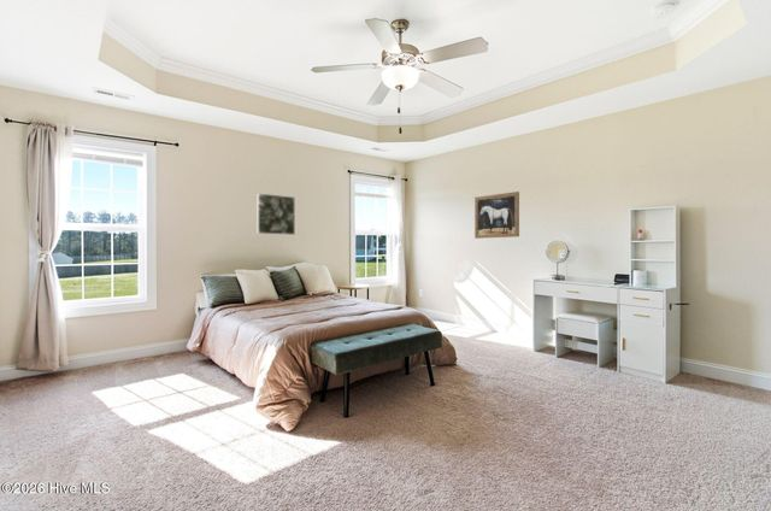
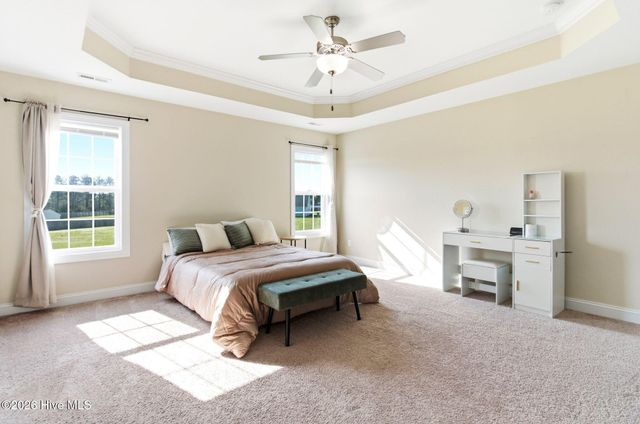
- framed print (276, 215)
- wall art (495, 216)
